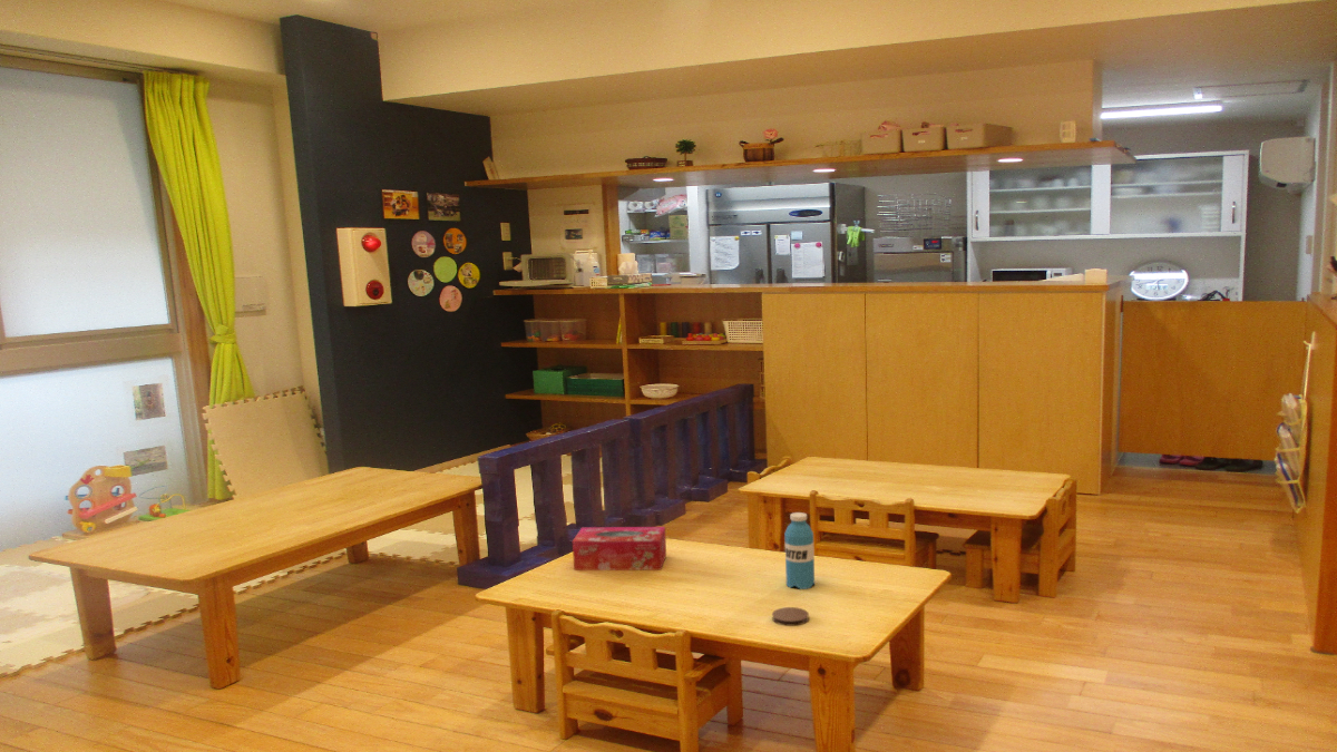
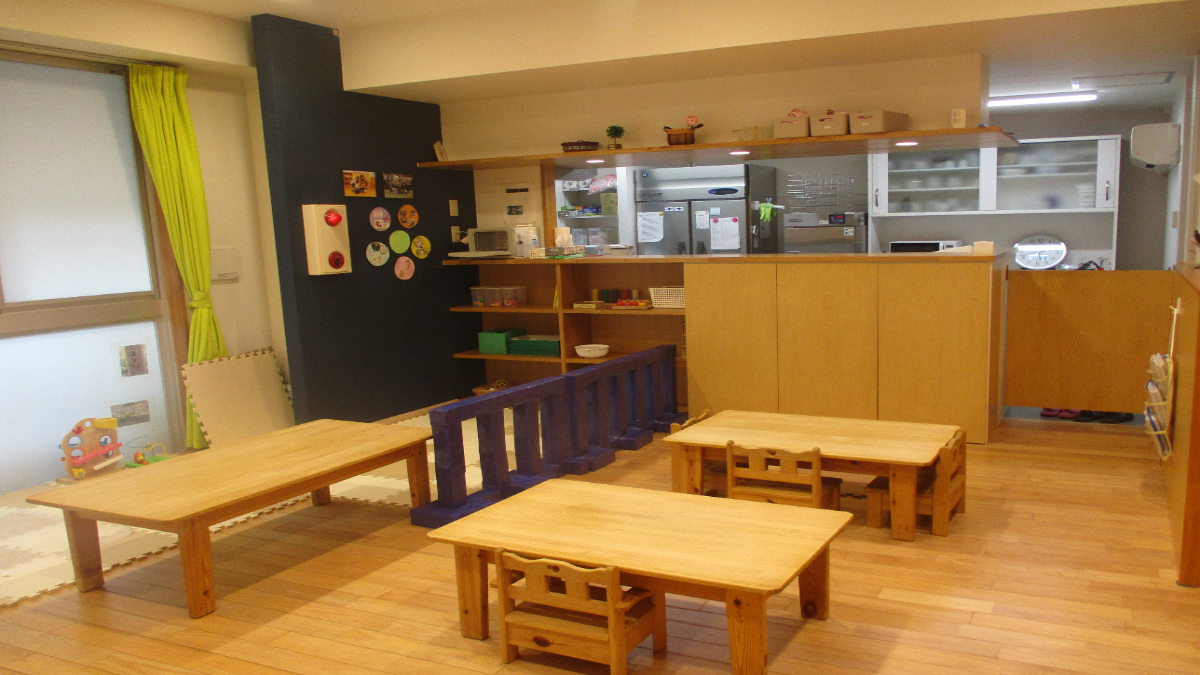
- coaster (790, 616)
- water bottle (799, 549)
- tissue box (619, 548)
